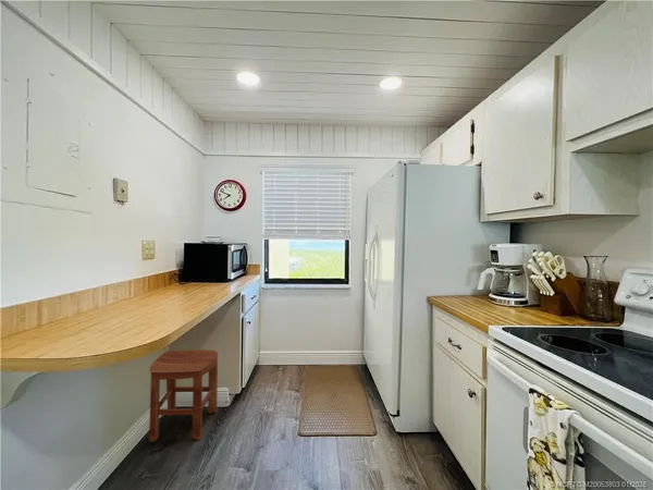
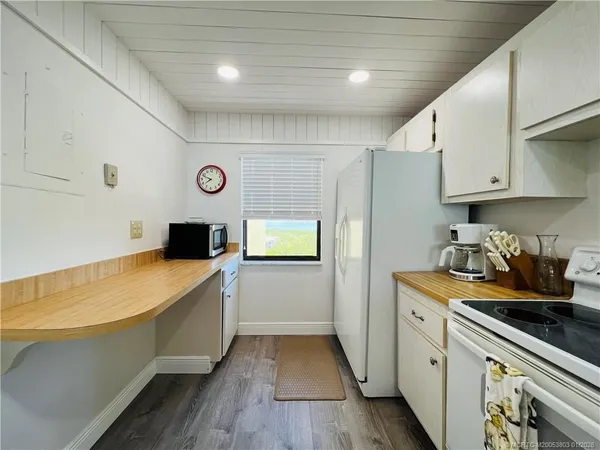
- stool (184, 391)
